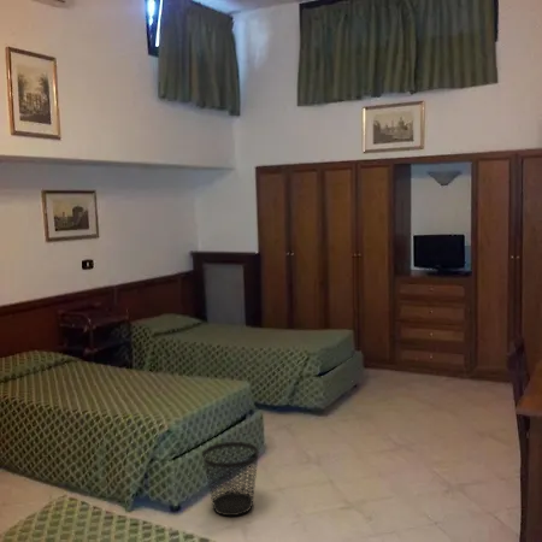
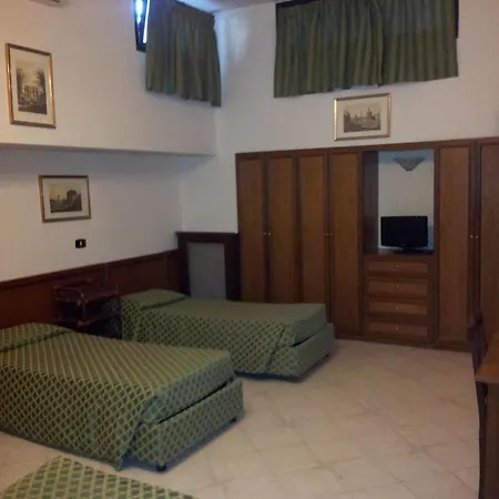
- wastebasket (231, 478)
